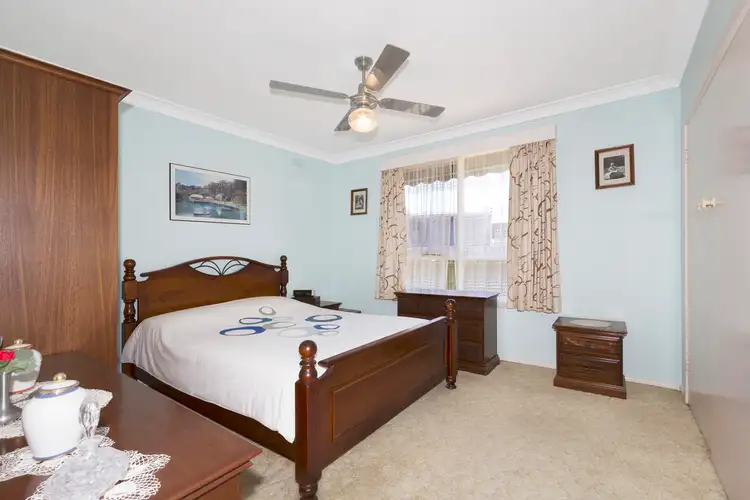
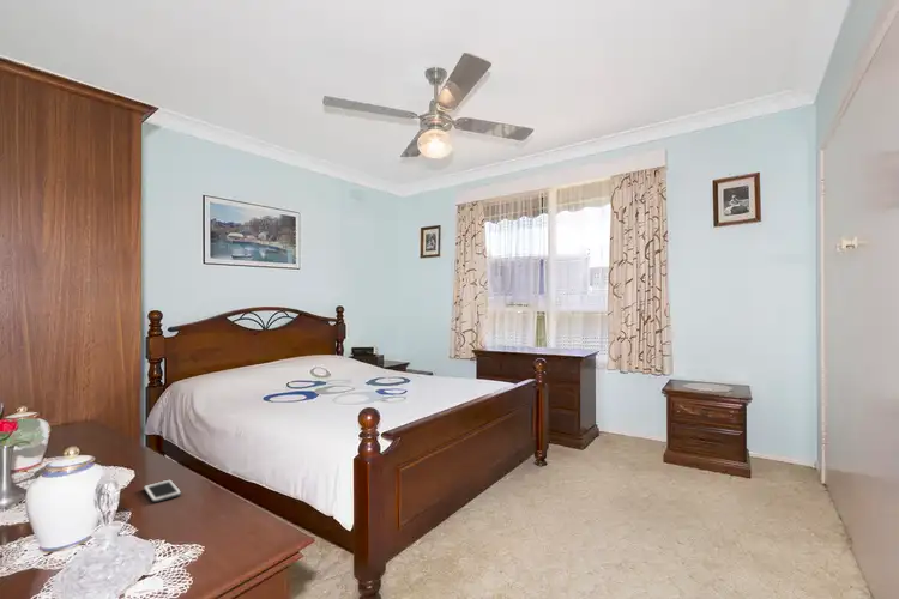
+ cell phone (162, 490)
